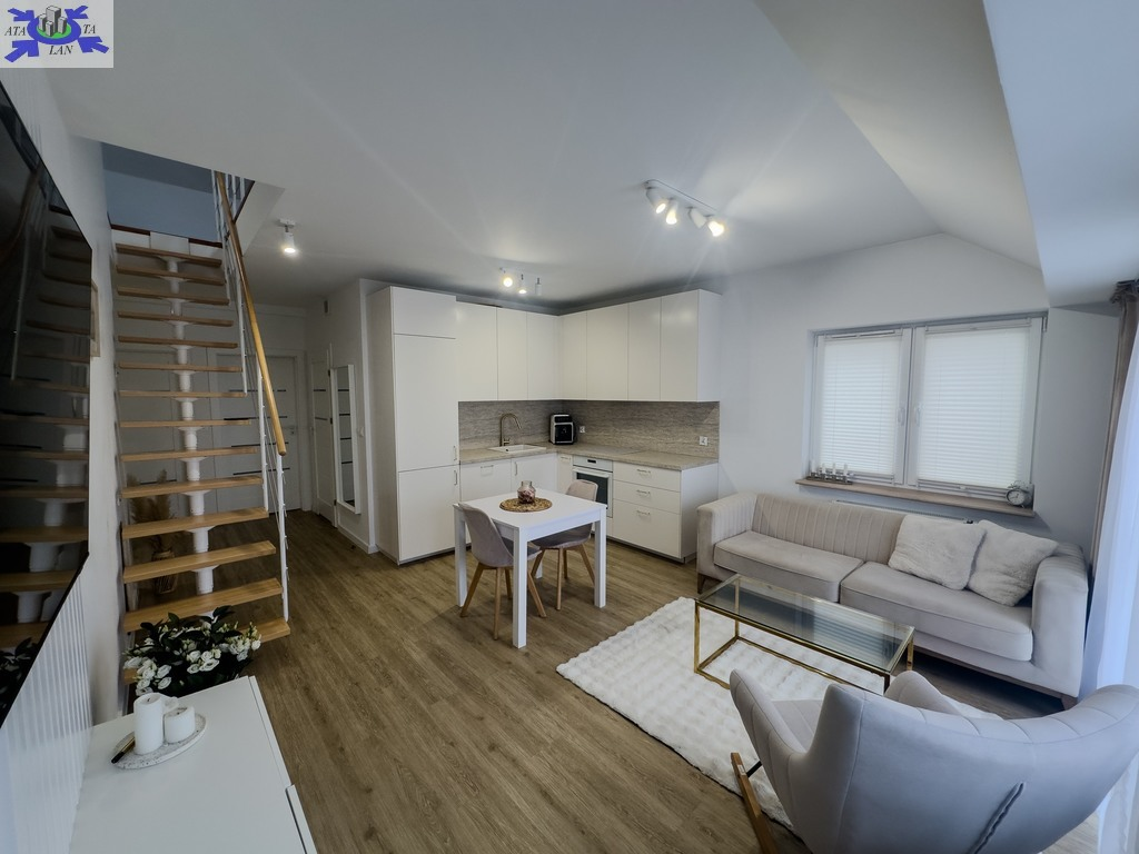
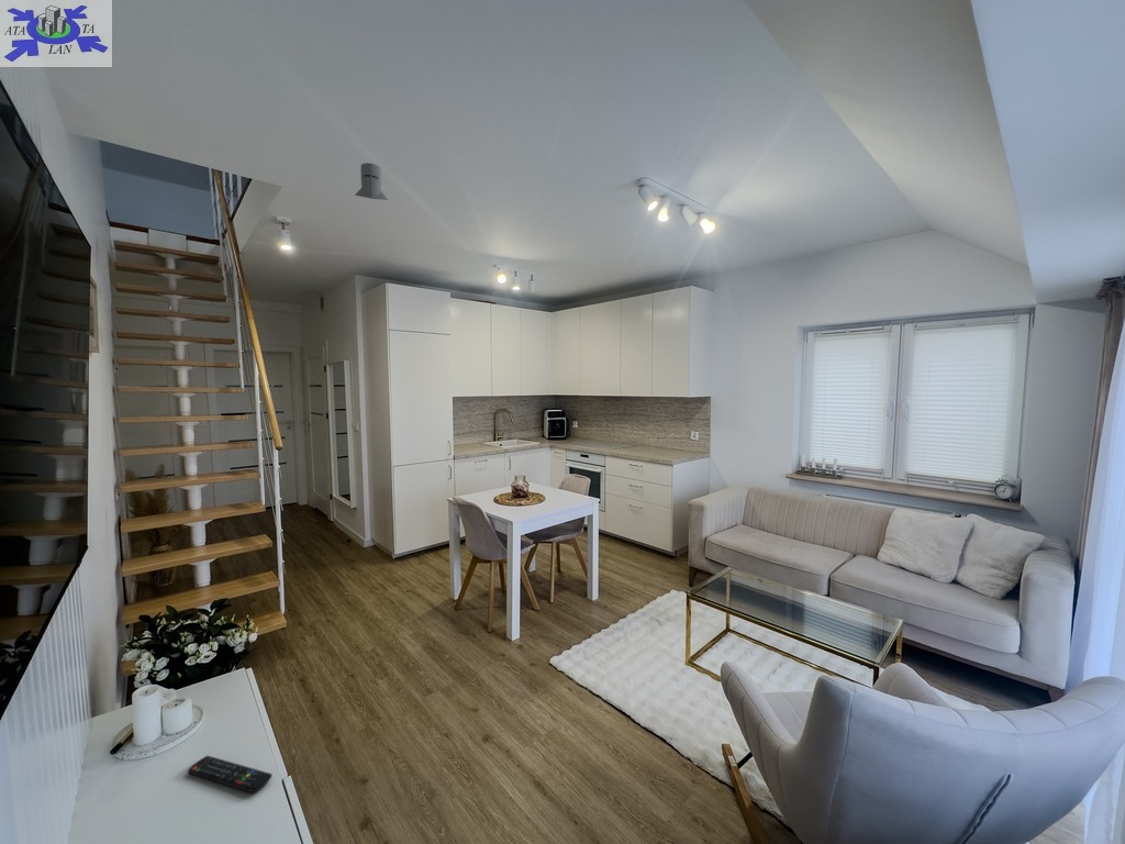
+ remote control (229, 774)
+ knight helmet (371, 185)
